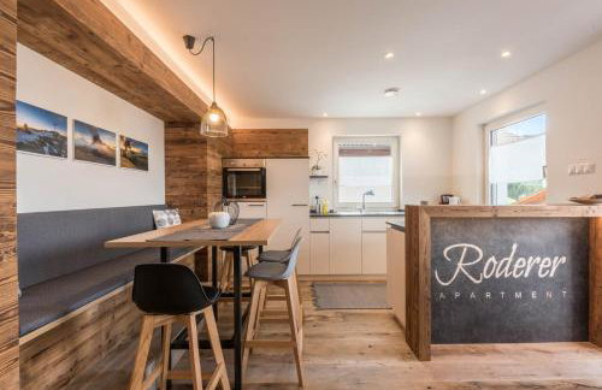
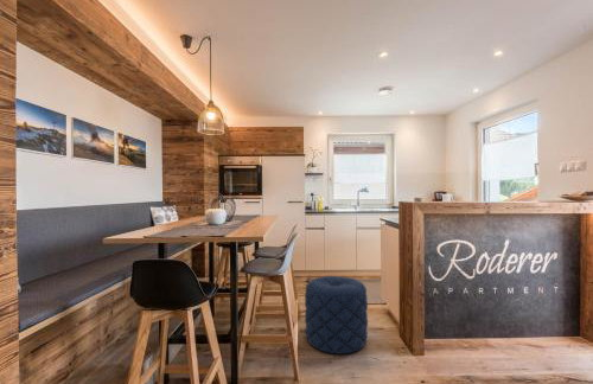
+ pouf (336, 309)
